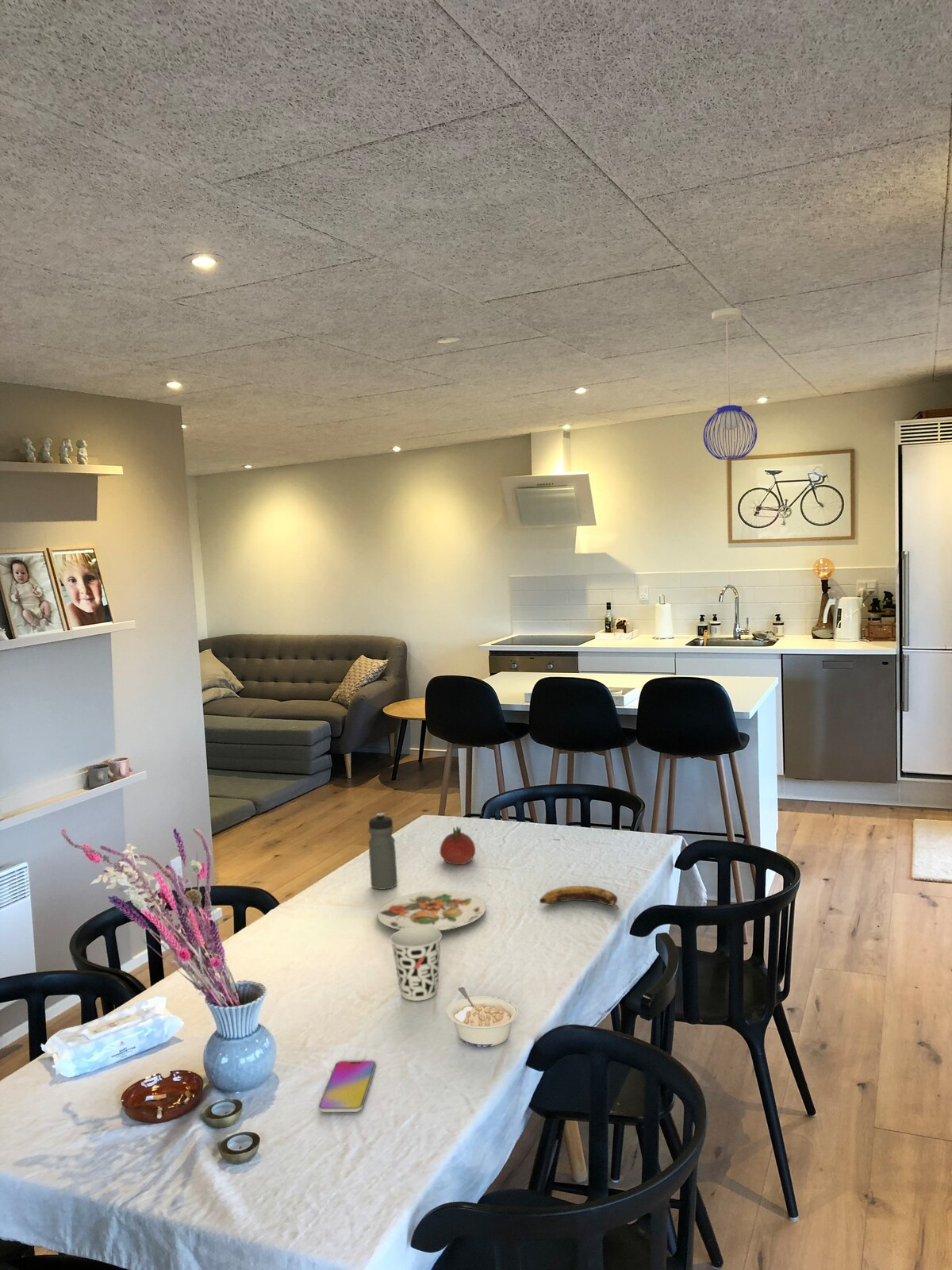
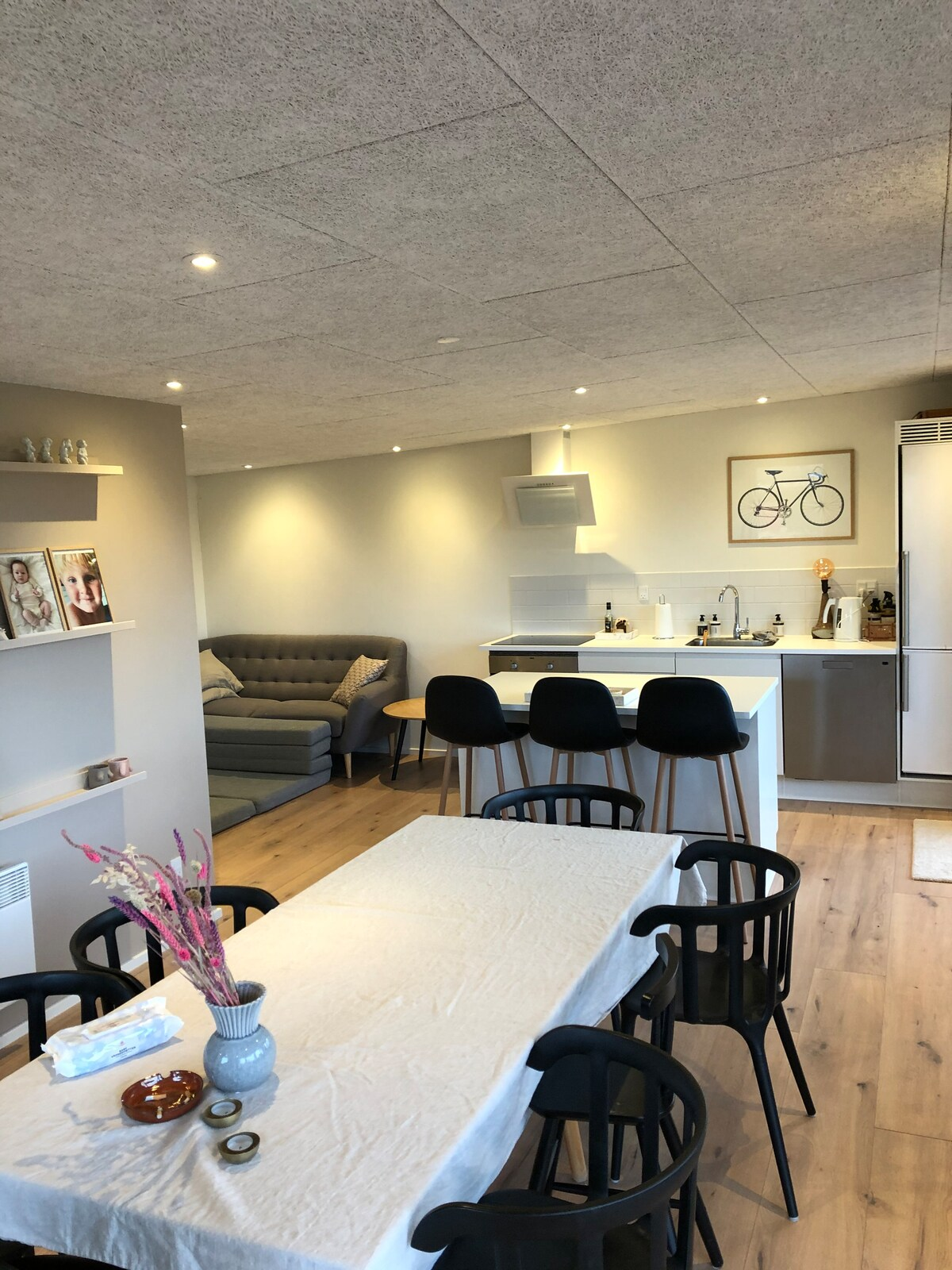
- legume (480, 1020)
- fruit (457, 843)
- cup (417, 964)
- water bottle (382, 849)
- banana (580, 898)
- plate (432, 912)
- smartphone (348, 1085)
- pendant light (728, 385)
